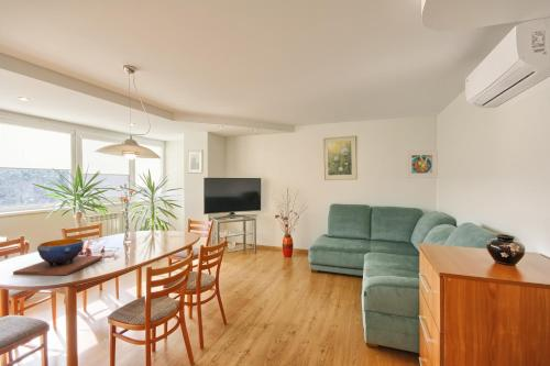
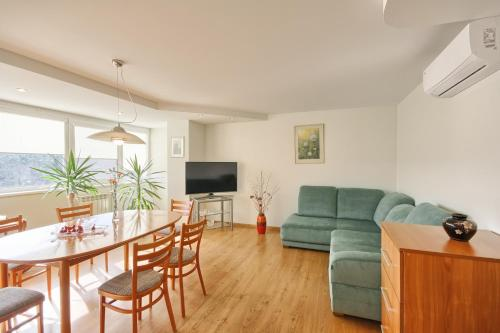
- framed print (421, 164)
- decorative bowl (62, 254)
